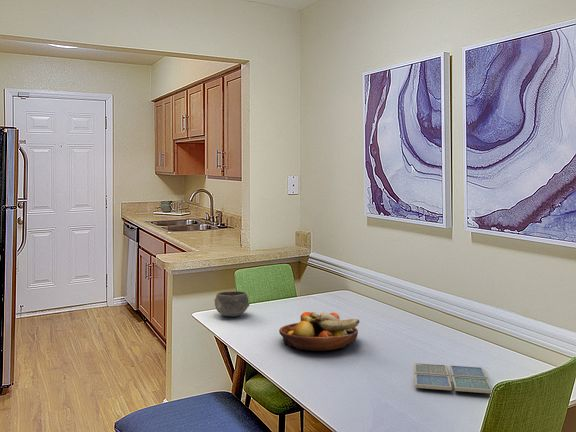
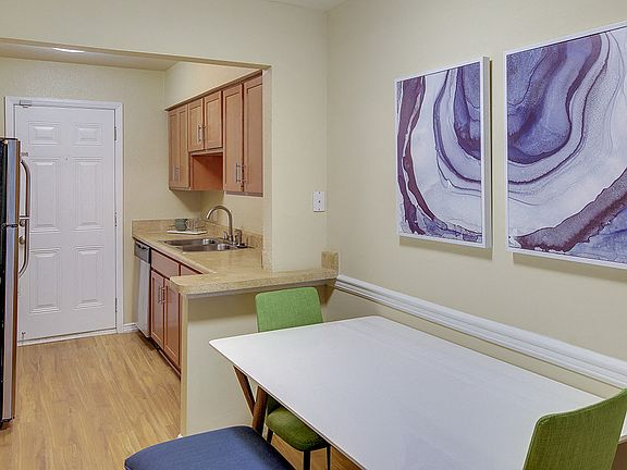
- drink coaster (449, 378)
- fruit bowl (319, 326)
- bowl (232, 304)
